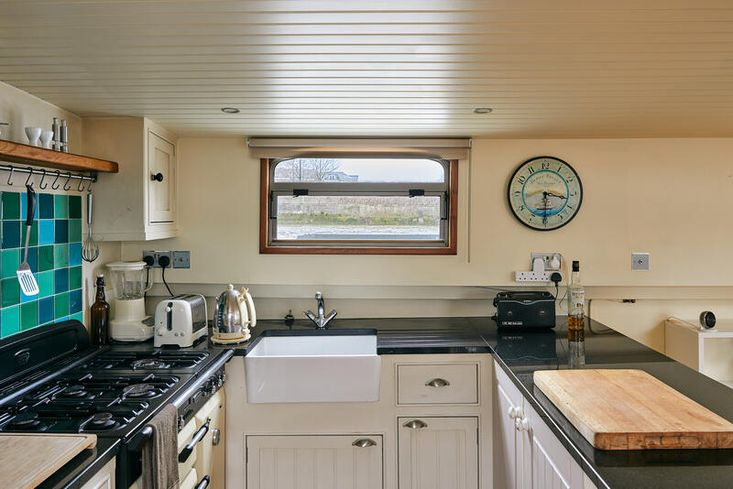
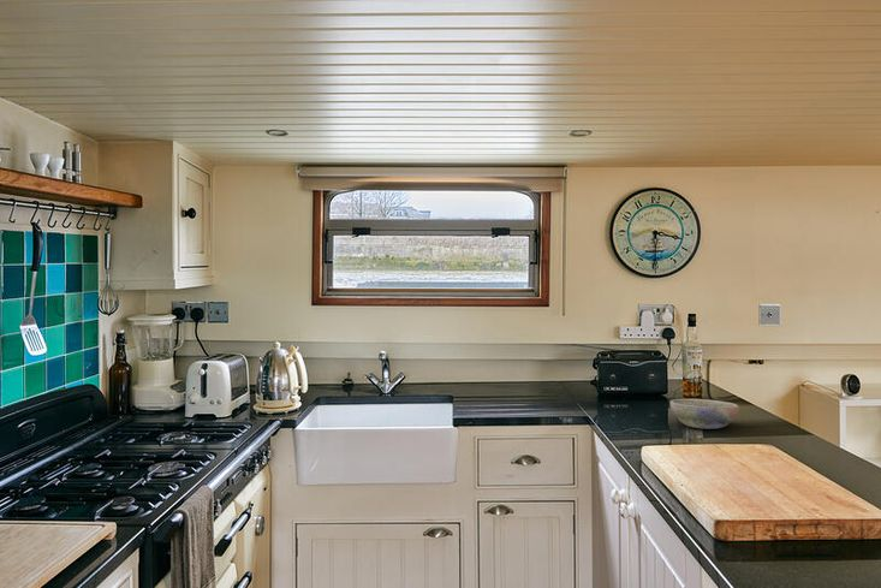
+ bowl (703, 414)
